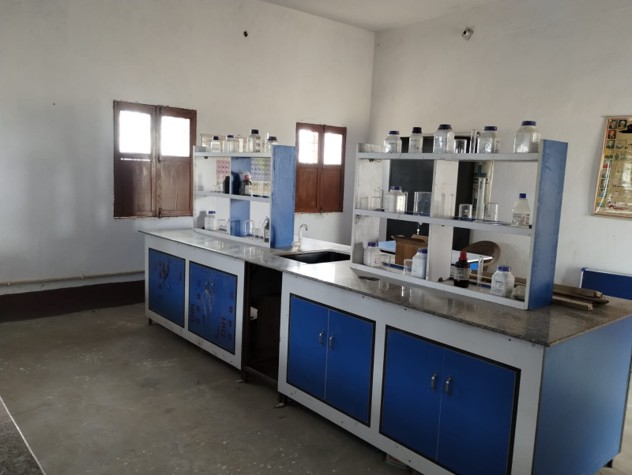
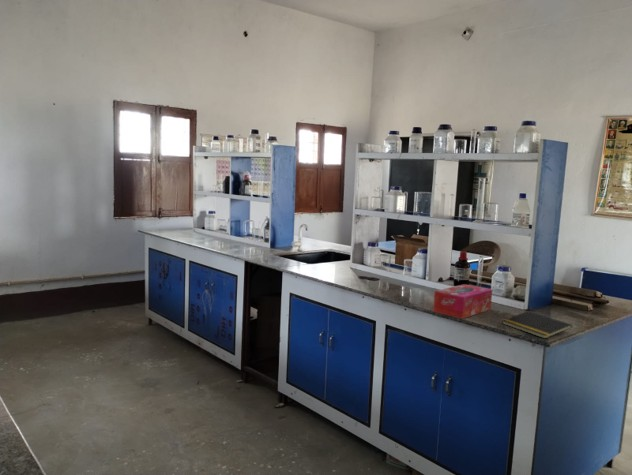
+ tissue box (463, 300)
+ notepad (536, 324)
